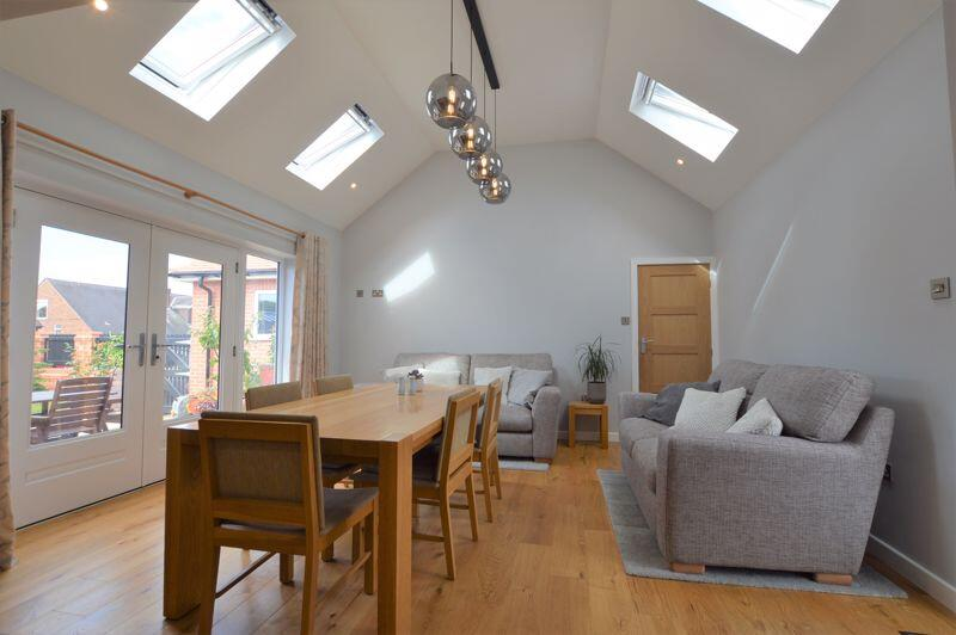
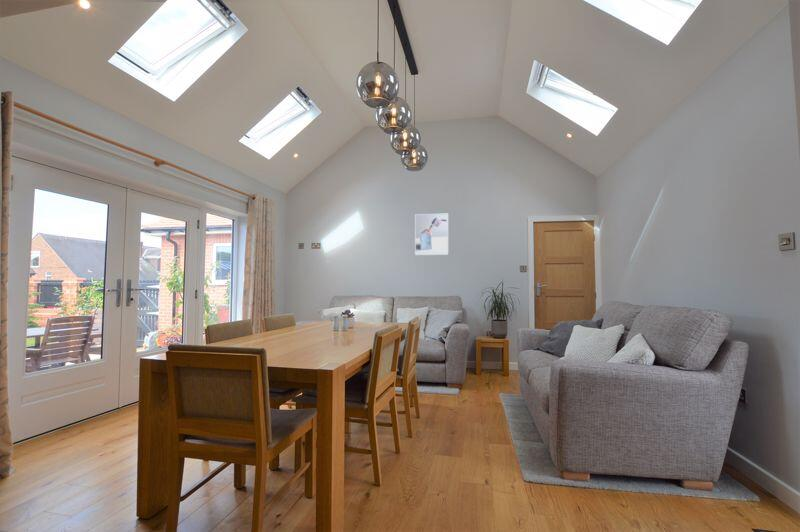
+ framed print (431, 234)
